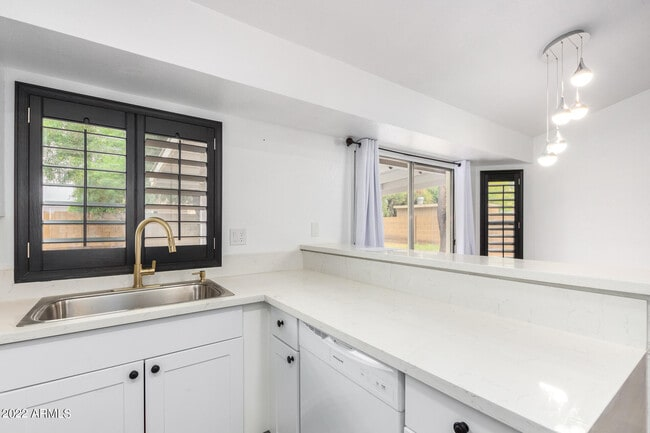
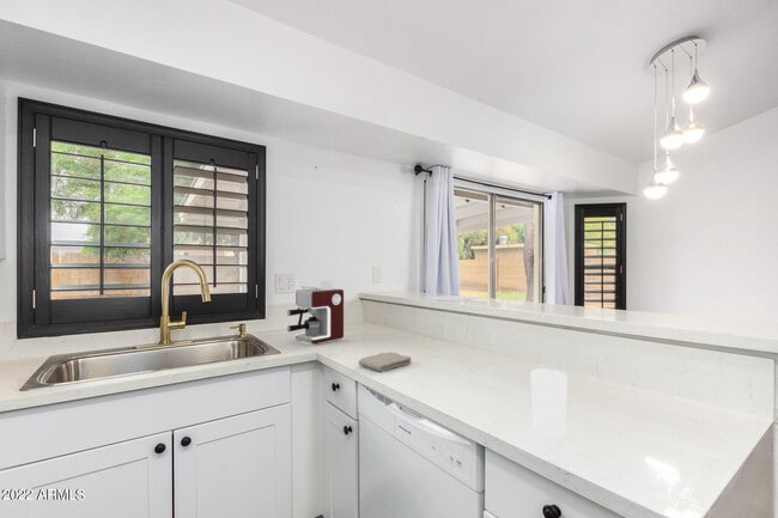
+ cup (548, 401)
+ washcloth (385, 360)
+ coffee maker (312, 311)
